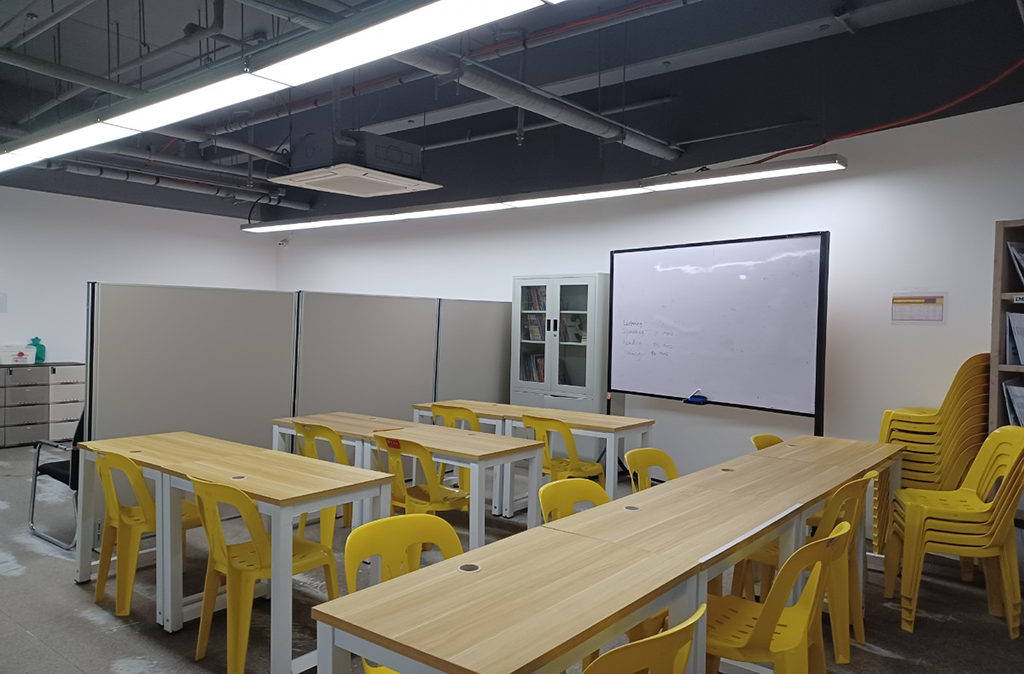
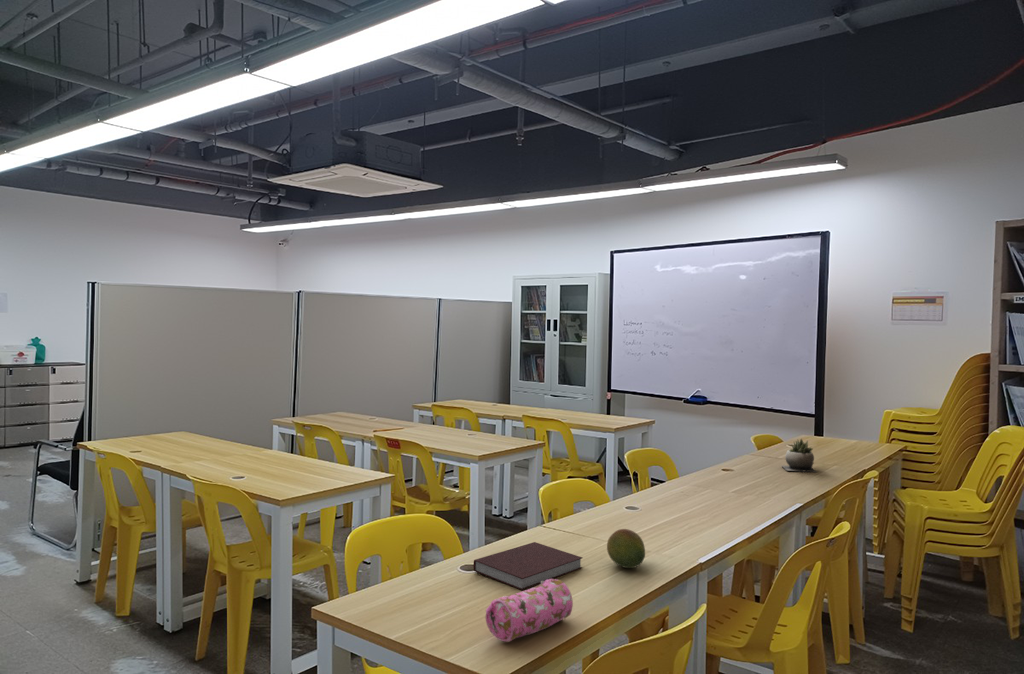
+ pencil case (530, 609)
+ notebook (528, 564)
+ succulent plant (798, 453)
+ fruit (628, 548)
